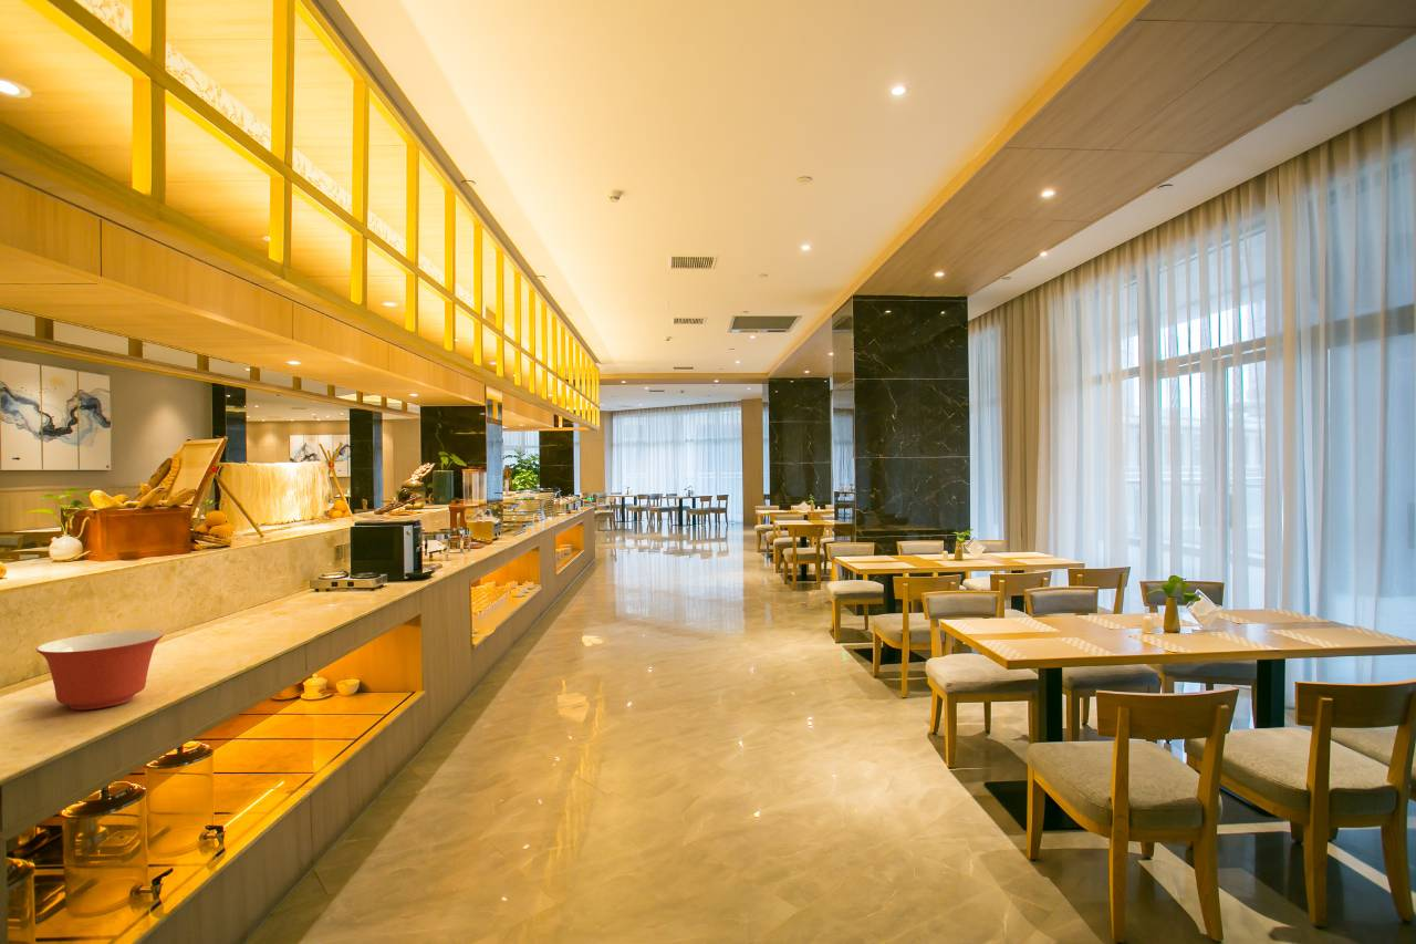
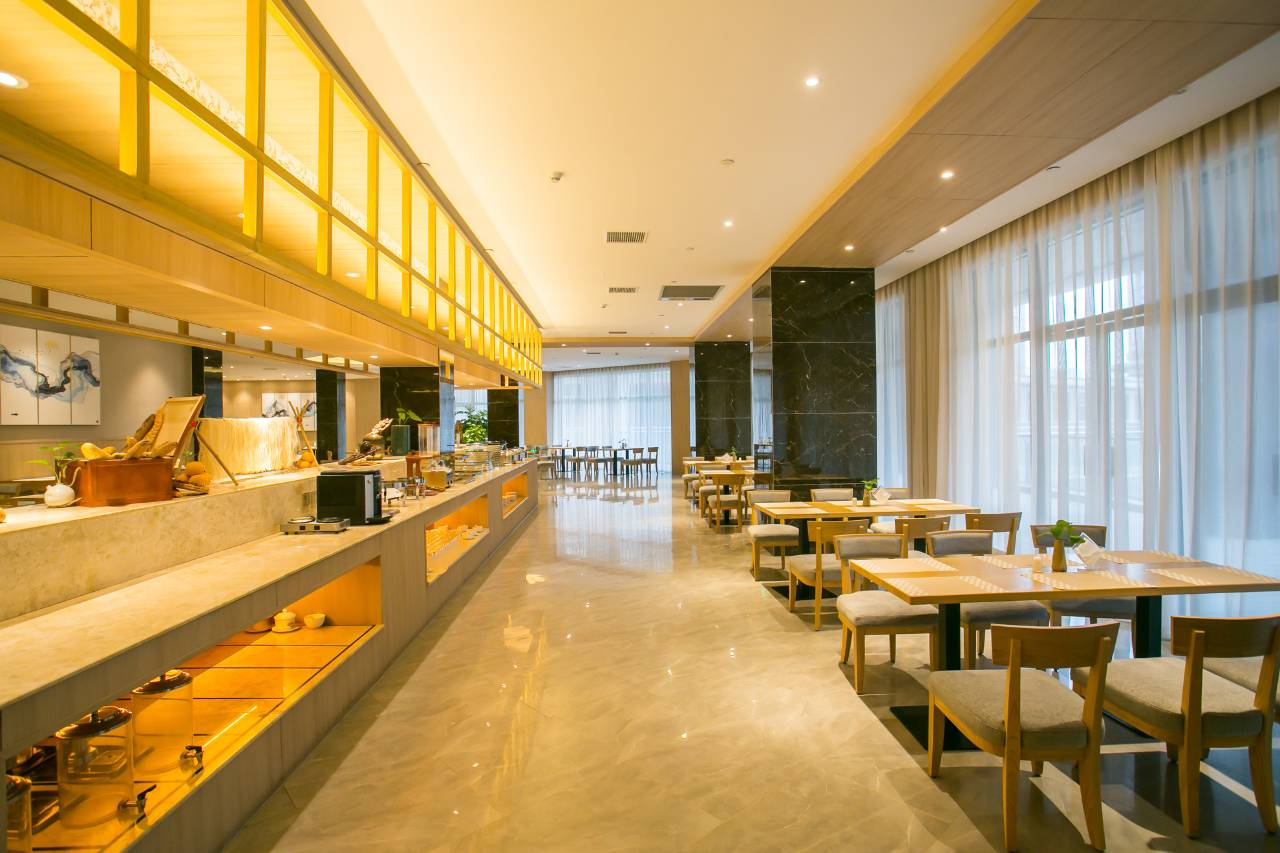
- mixing bowl (102, 671)
